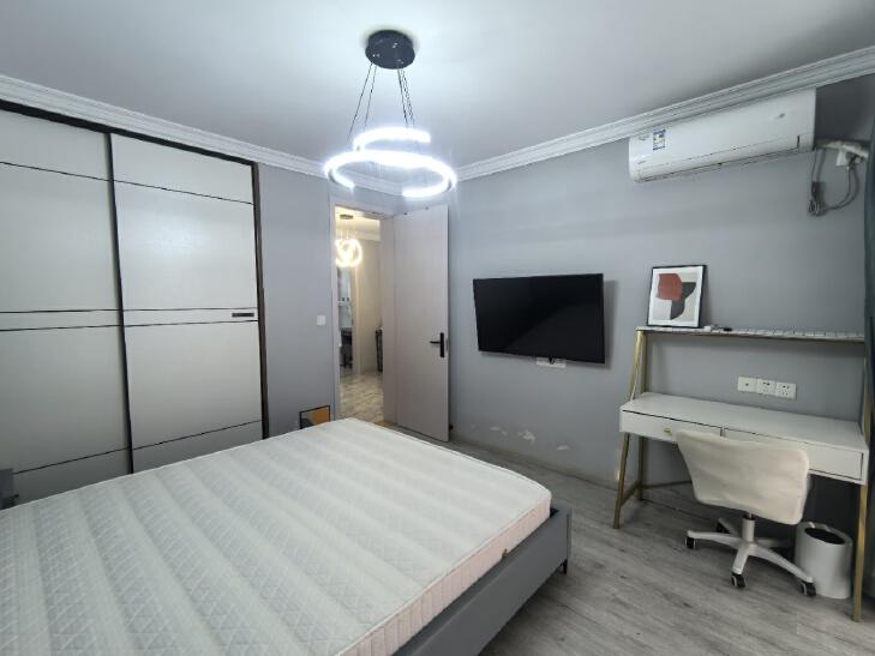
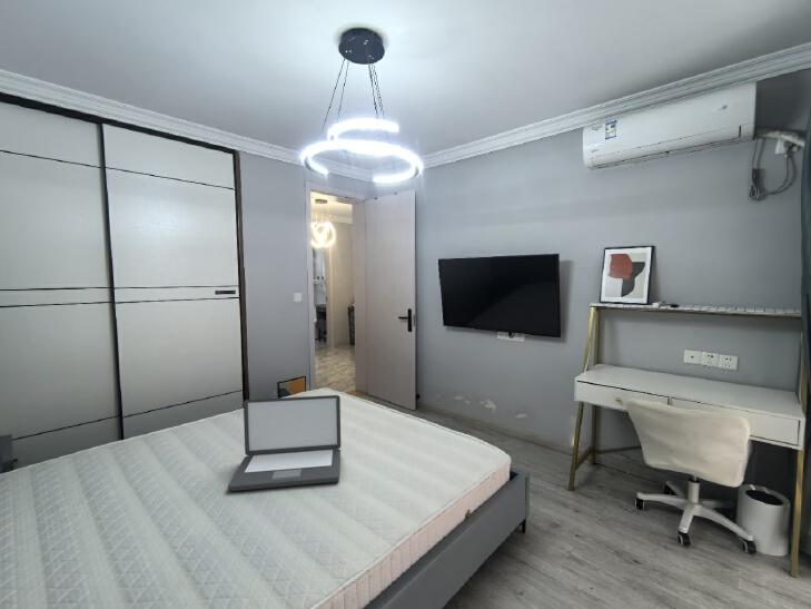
+ laptop (288, 439)
